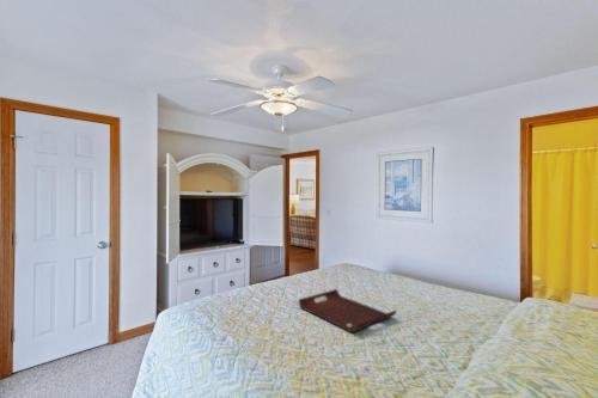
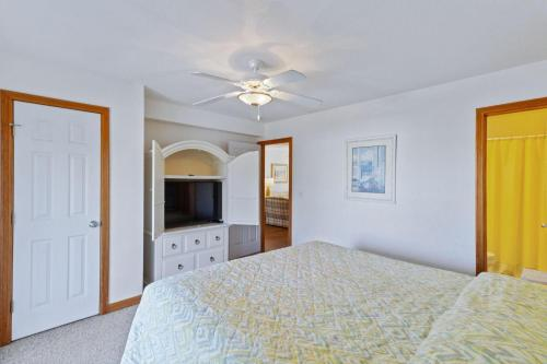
- serving tray (344, 308)
